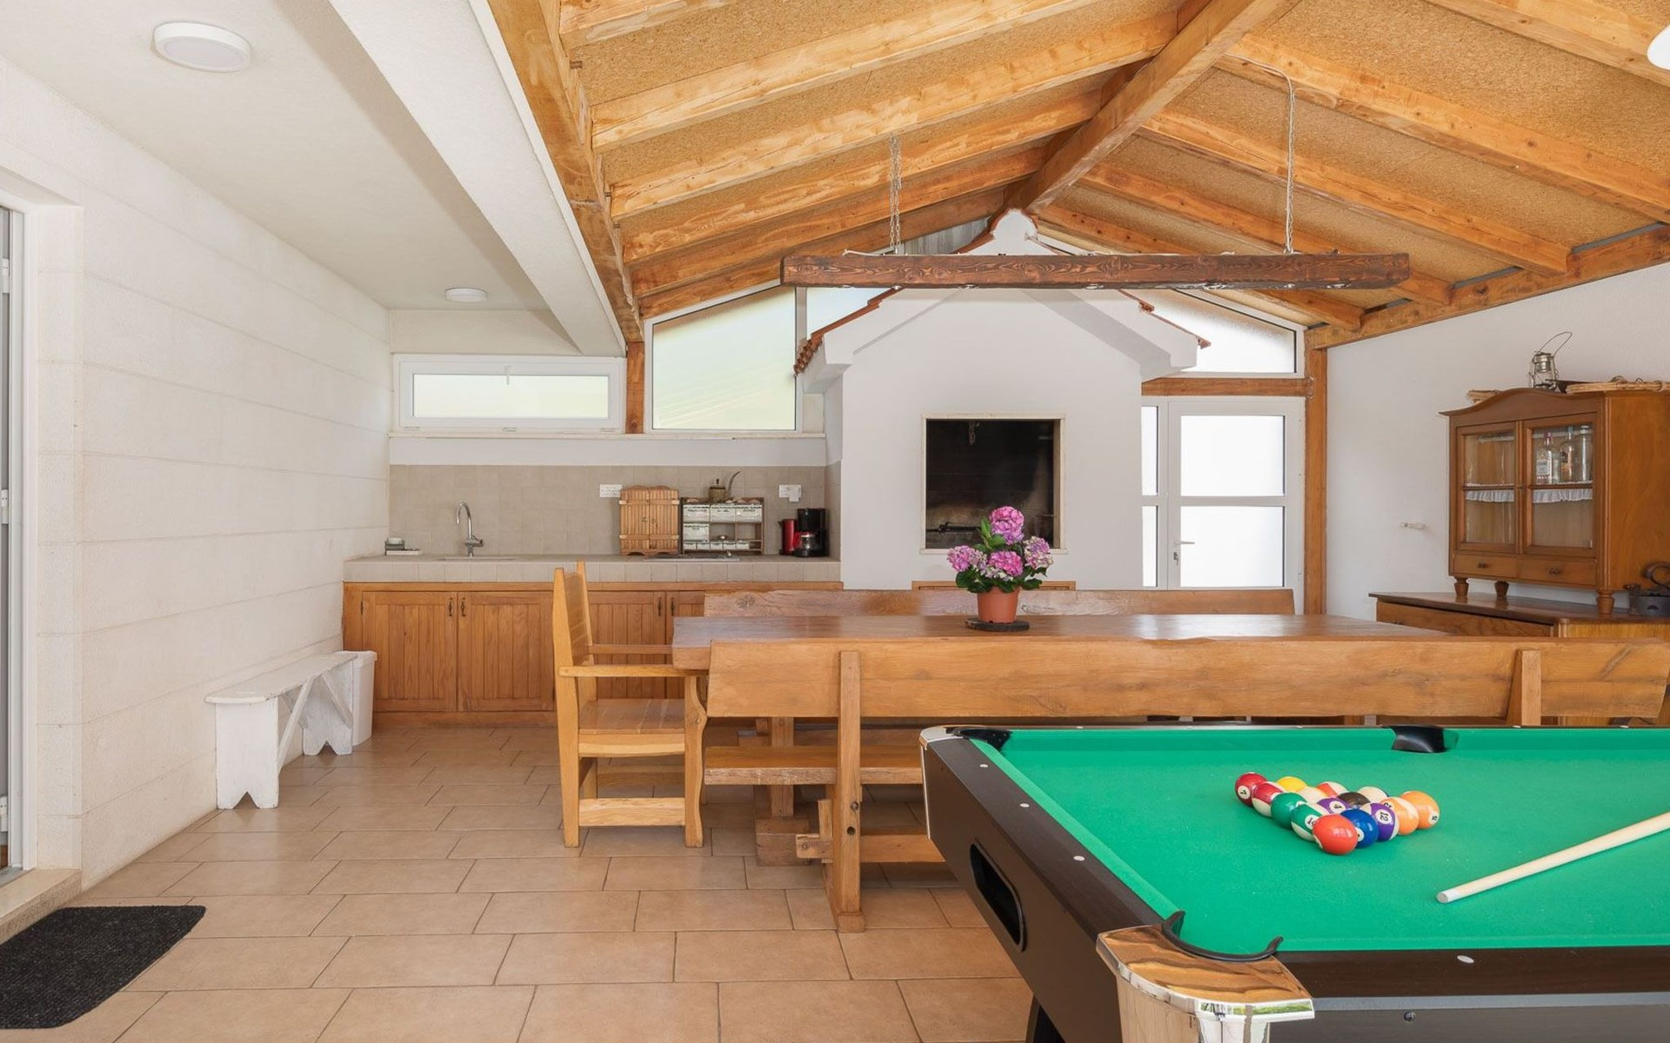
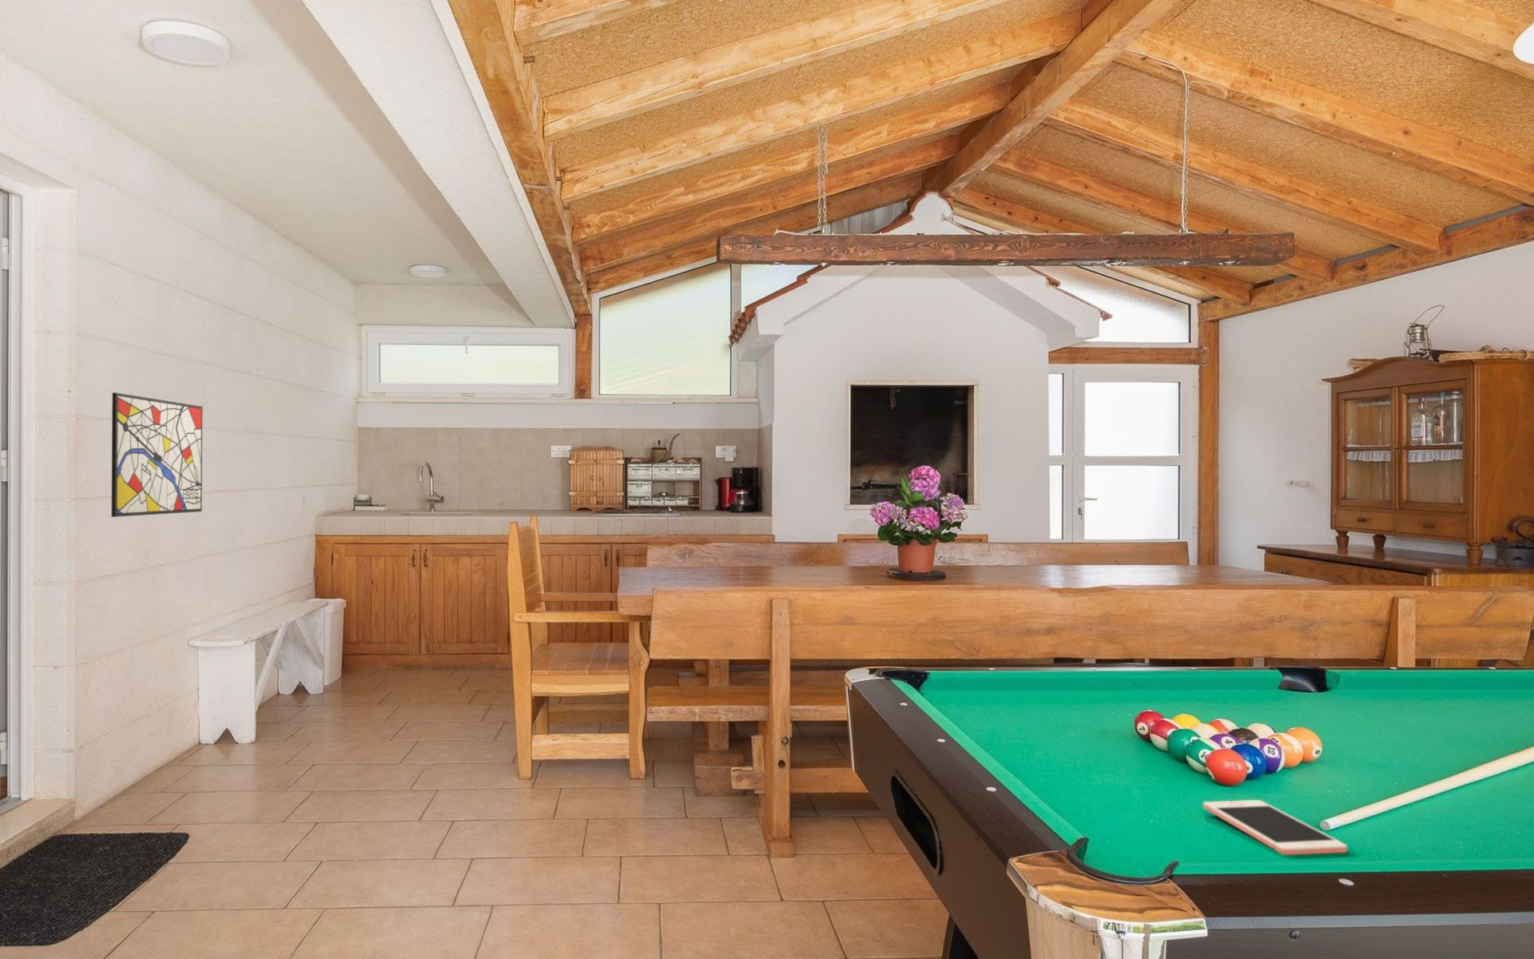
+ wall art (160, 456)
+ cell phone (1270, 825)
